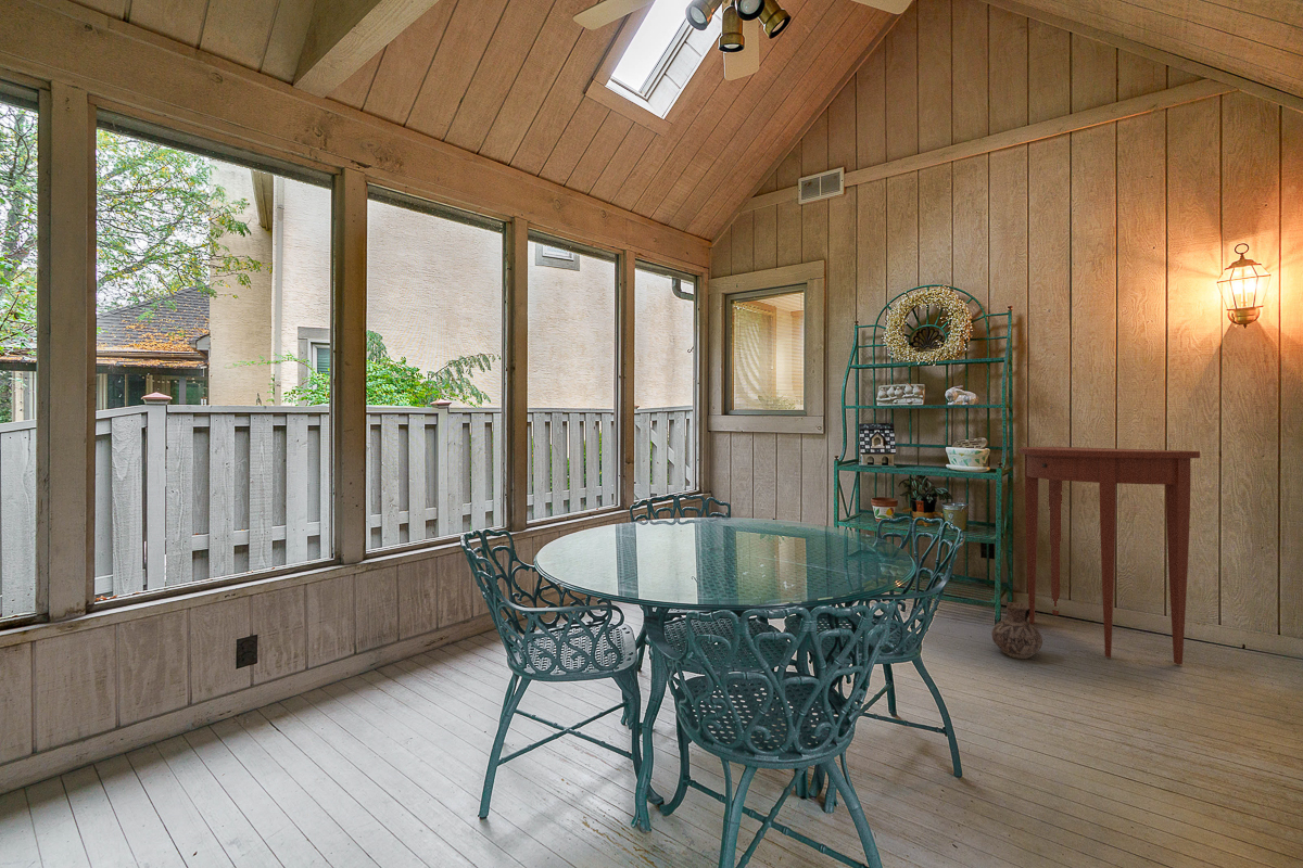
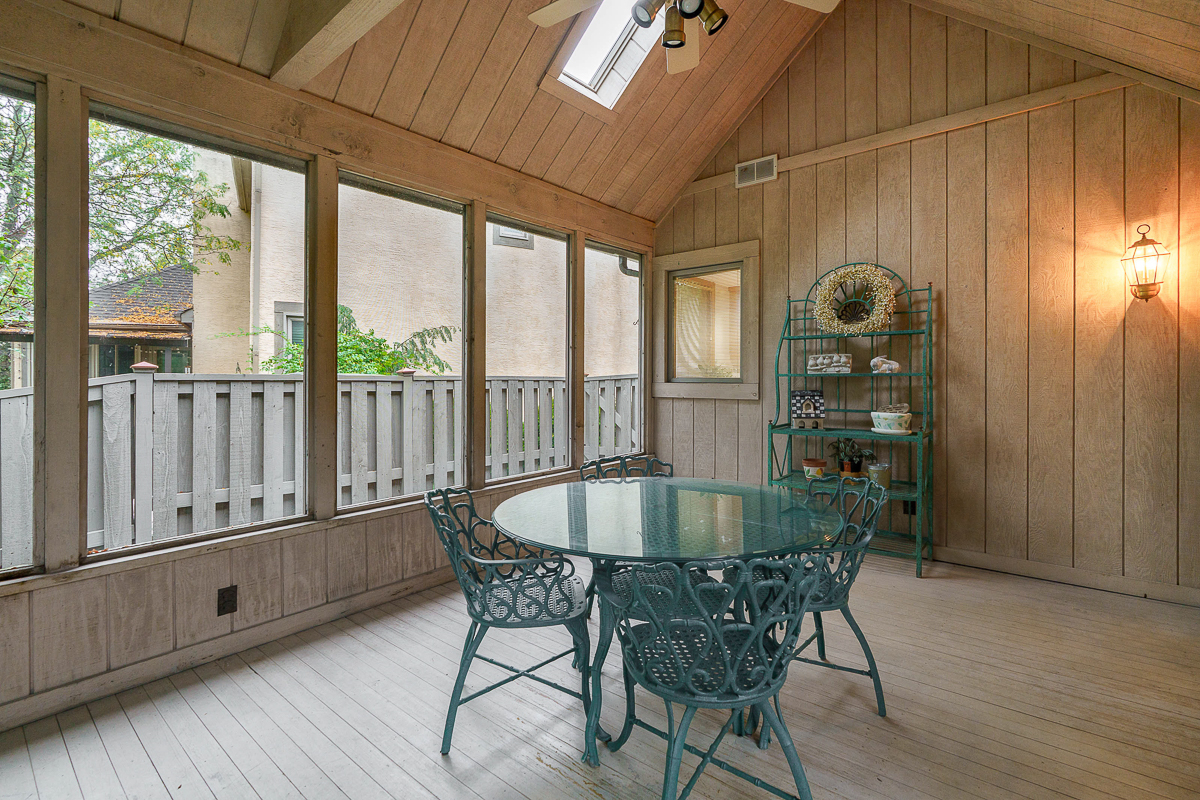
- ceramic jug (1016, 629)
- console table (1101, 542)
